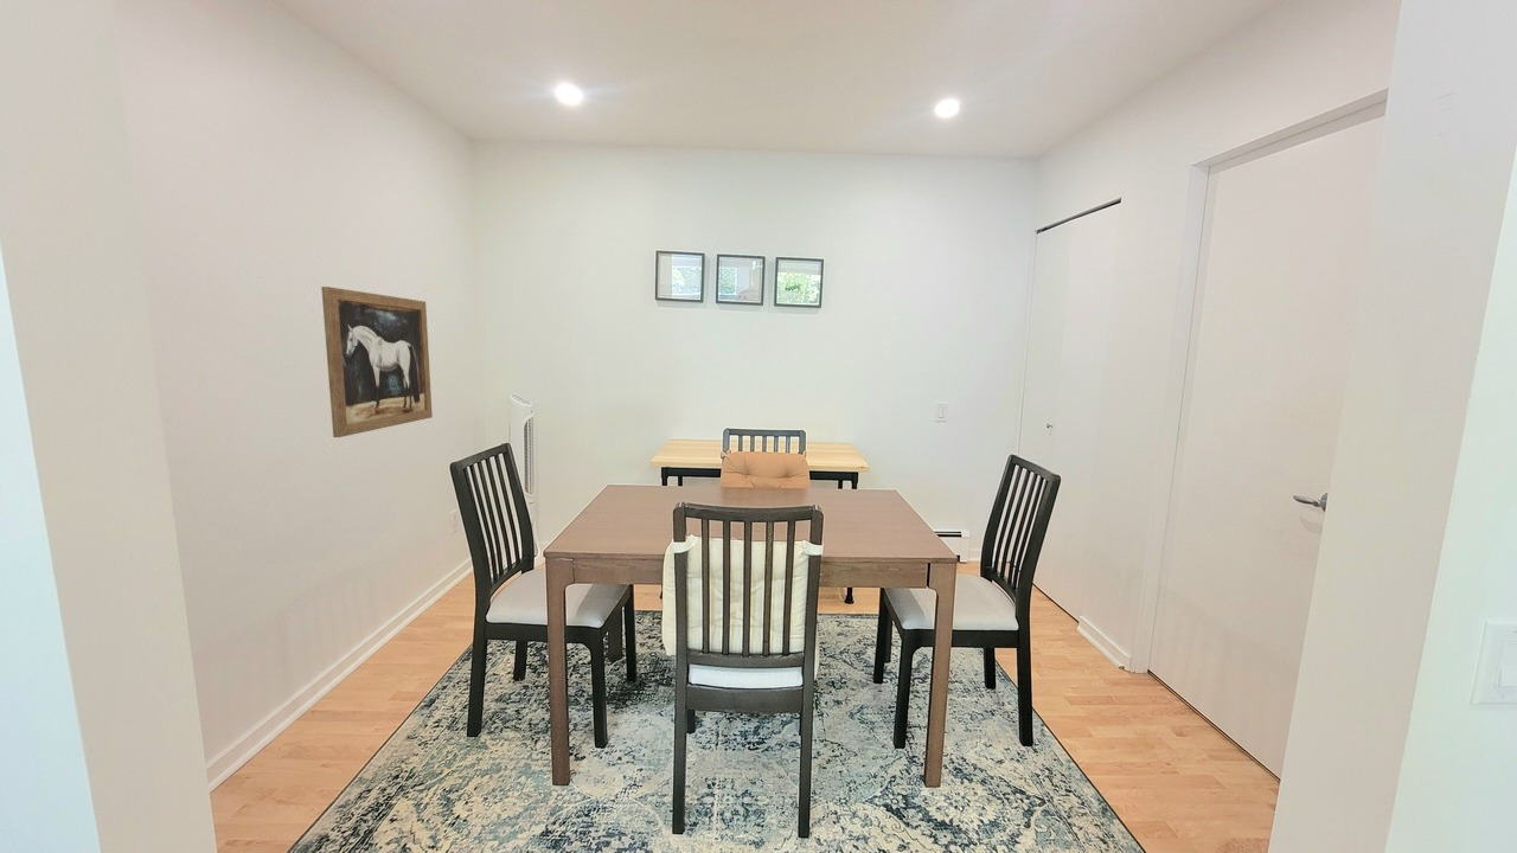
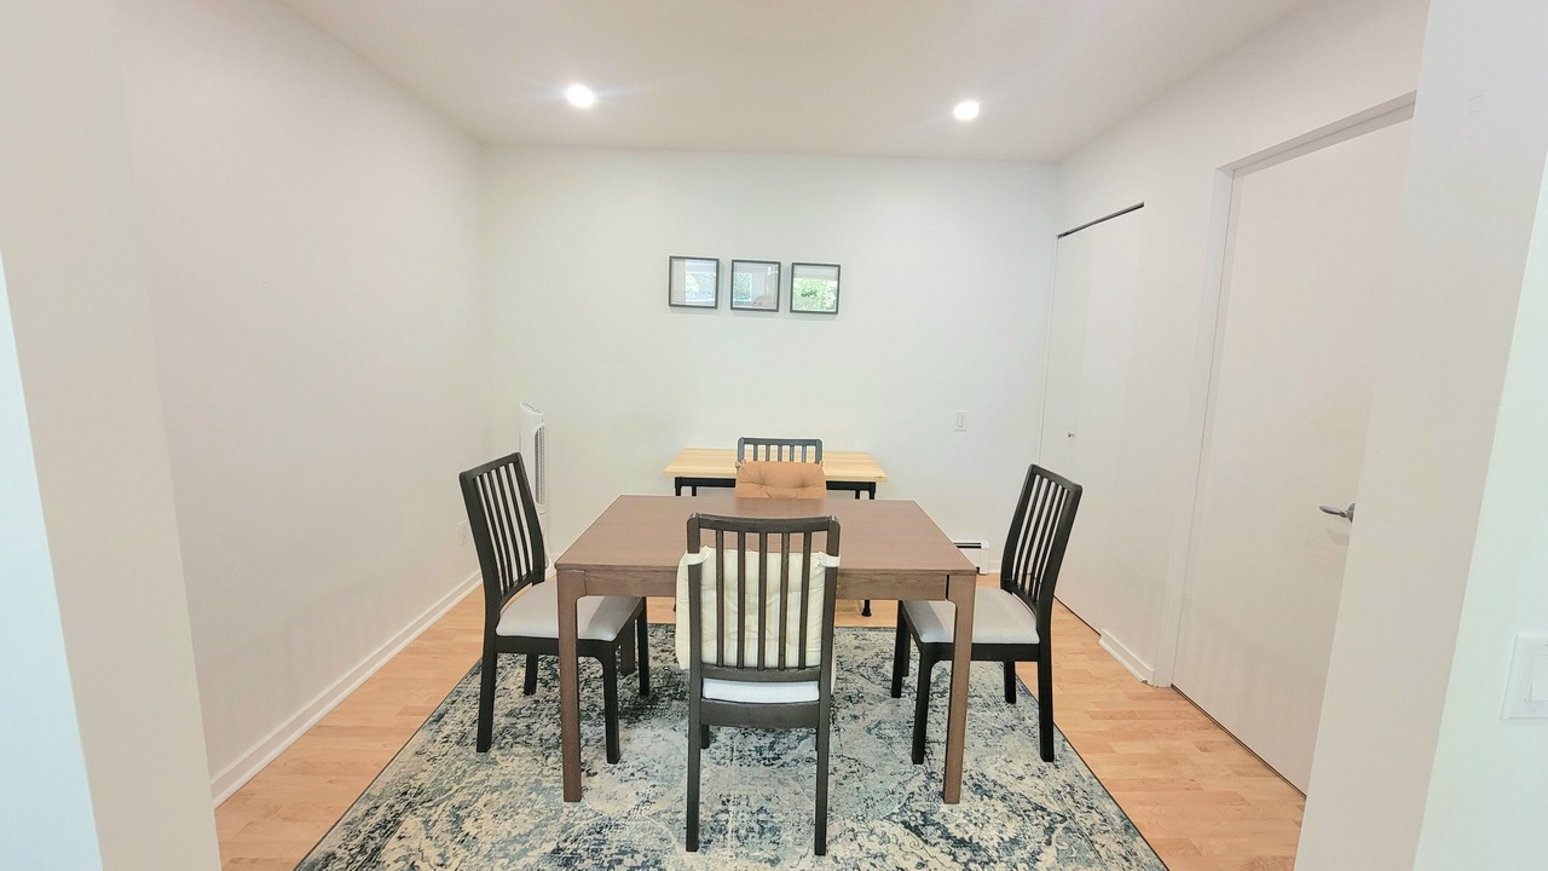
- wall art (384, 361)
